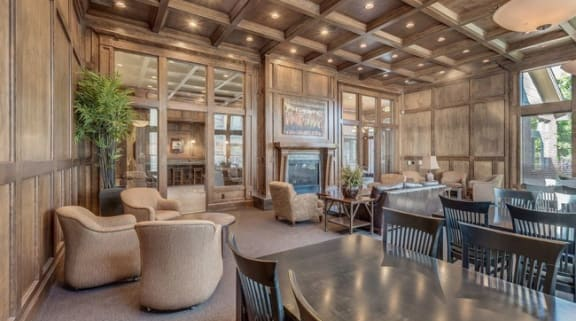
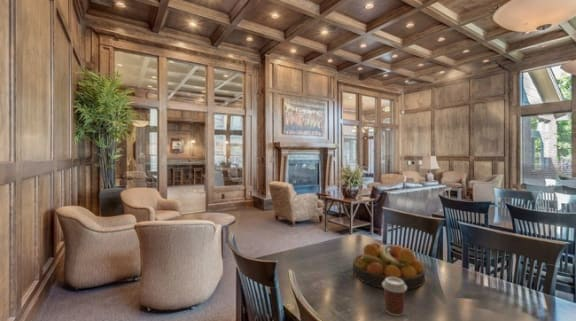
+ coffee cup (394, 296)
+ fruit bowl (387, 259)
